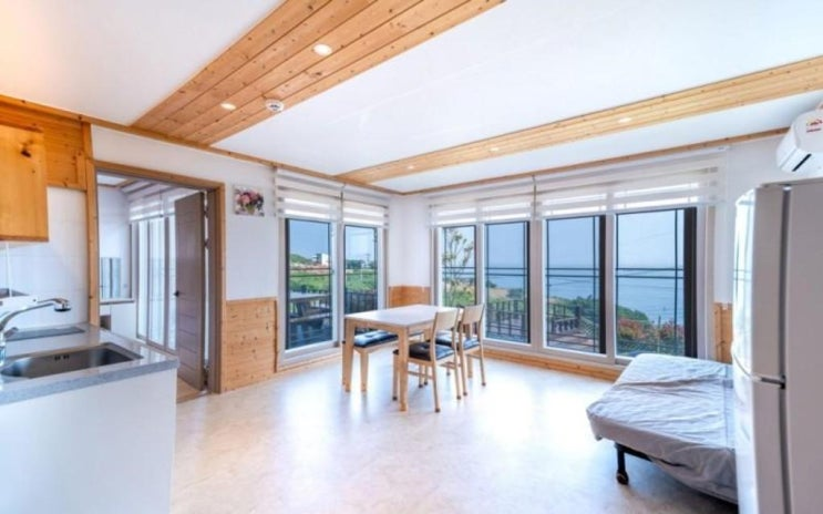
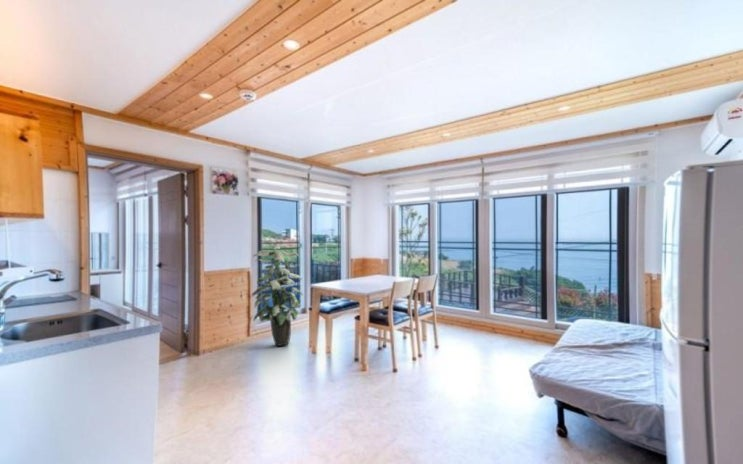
+ indoor plant (277, 295)
